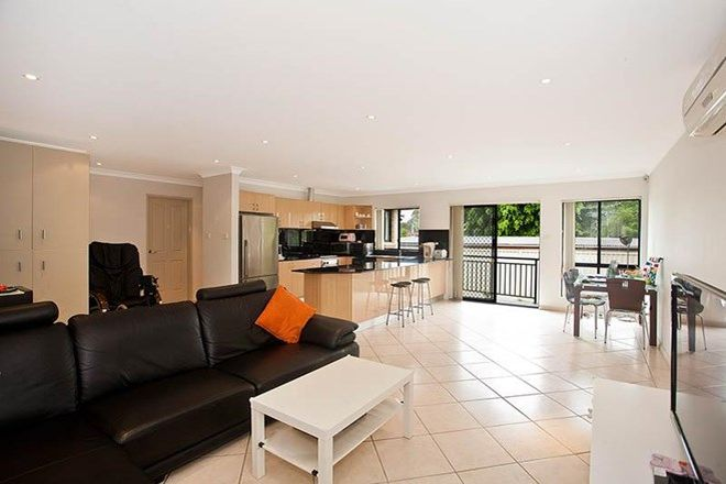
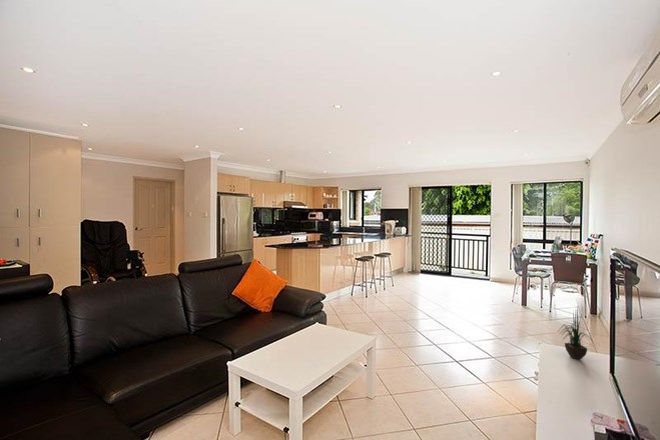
+ potted plant (573, 328)
